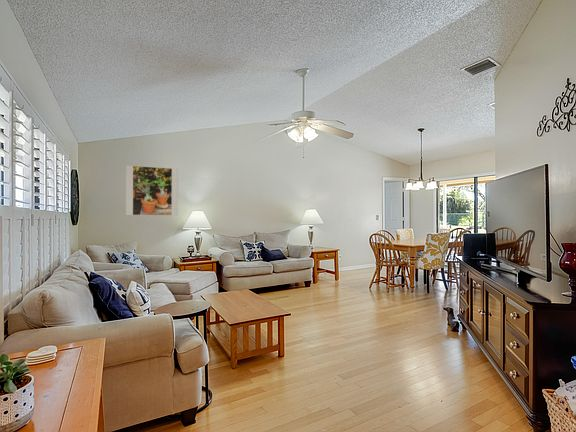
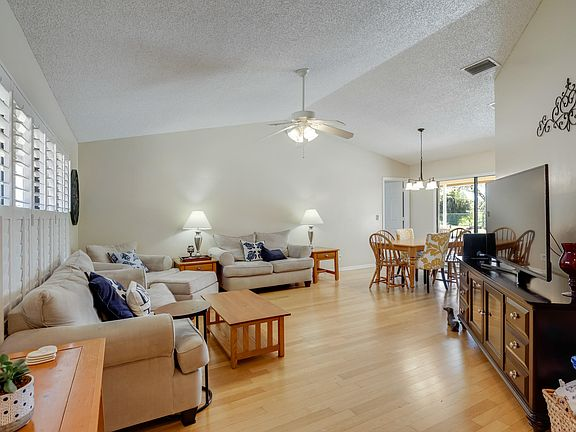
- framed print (152, 191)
